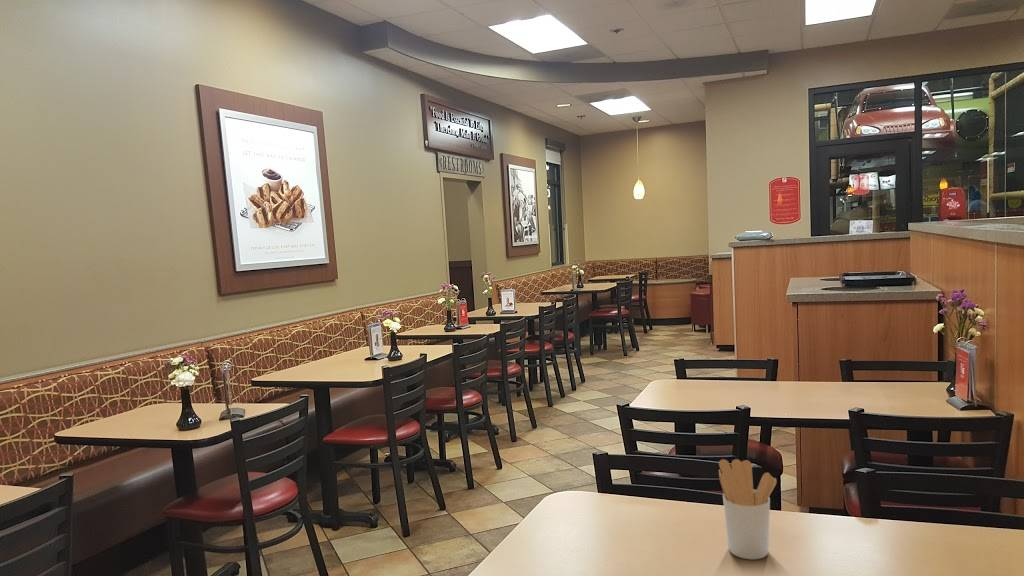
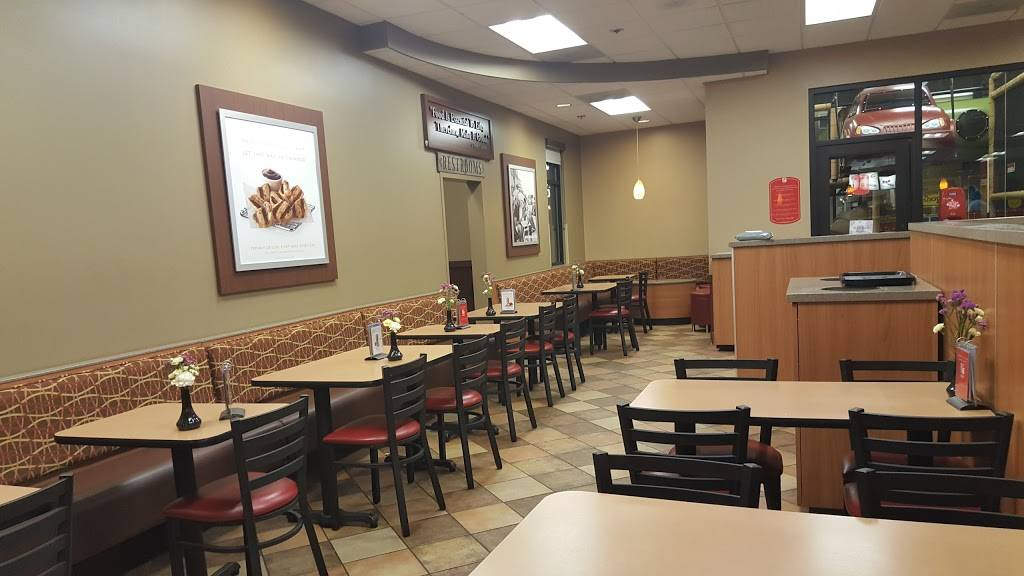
- utensil holder (742, 505)
